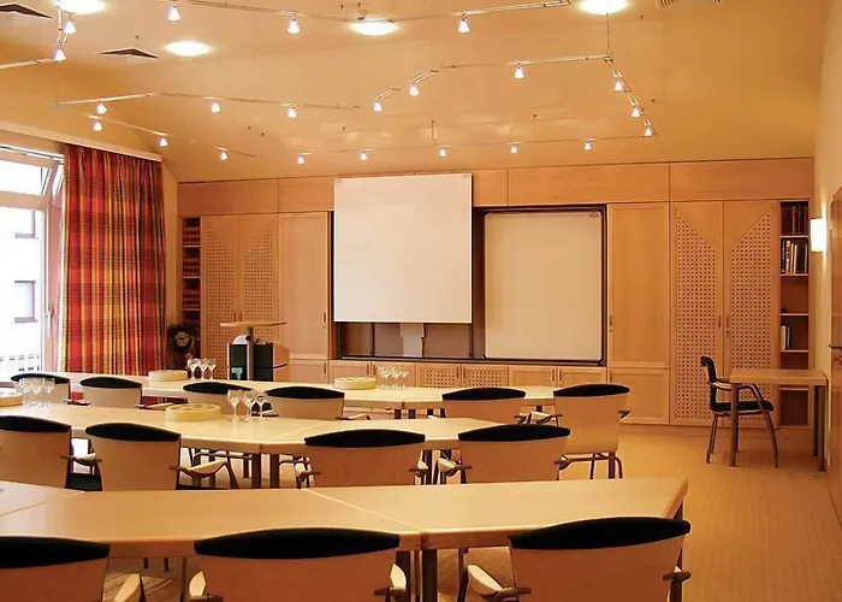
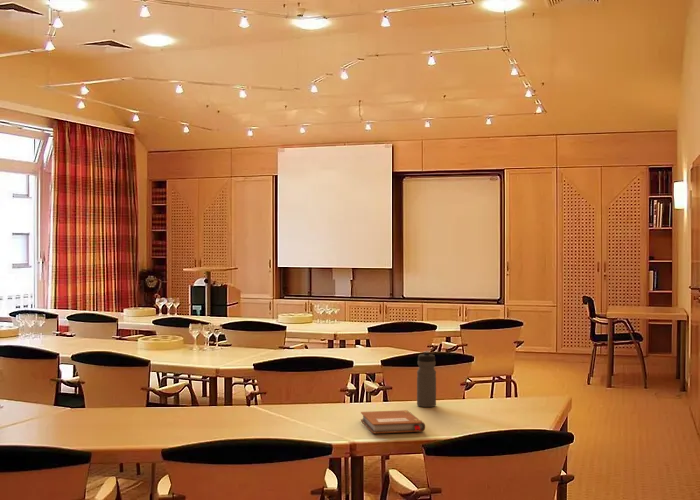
+ notebook (392, 421)
+ water bottle (426, 378)
